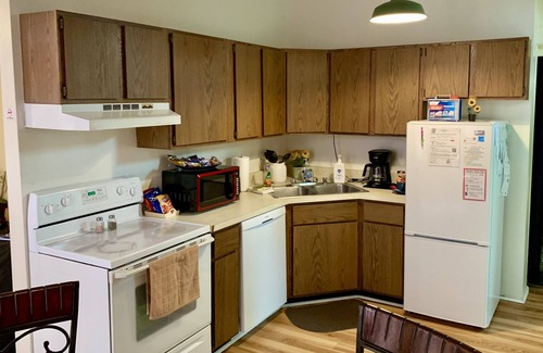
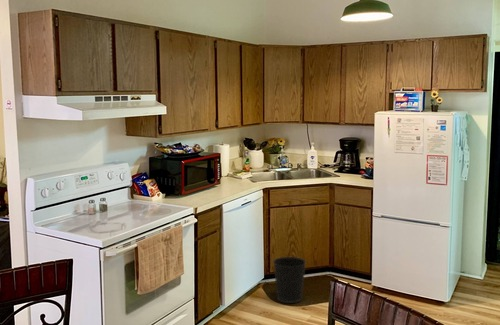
+ wastebasket (289, 279)
